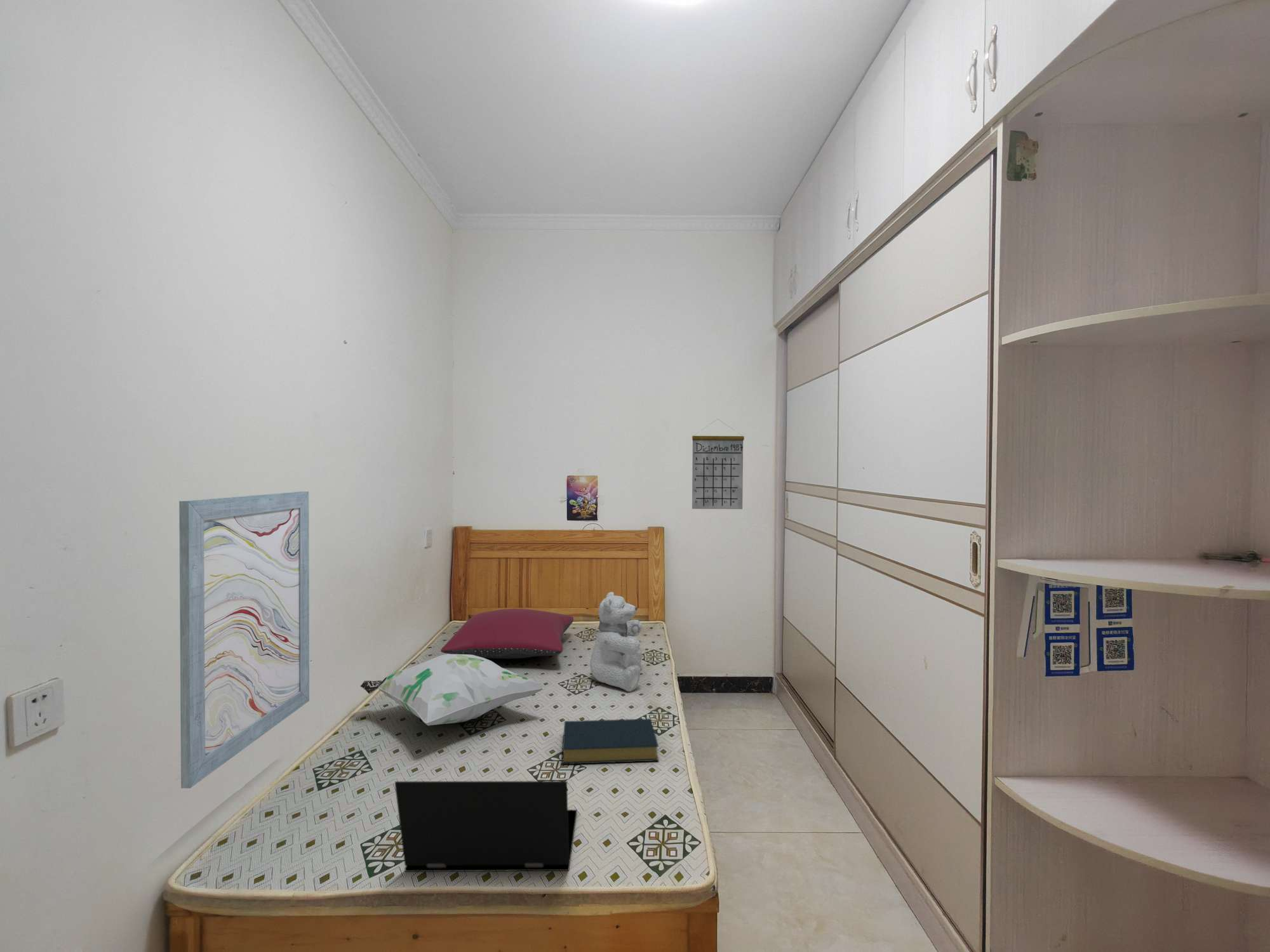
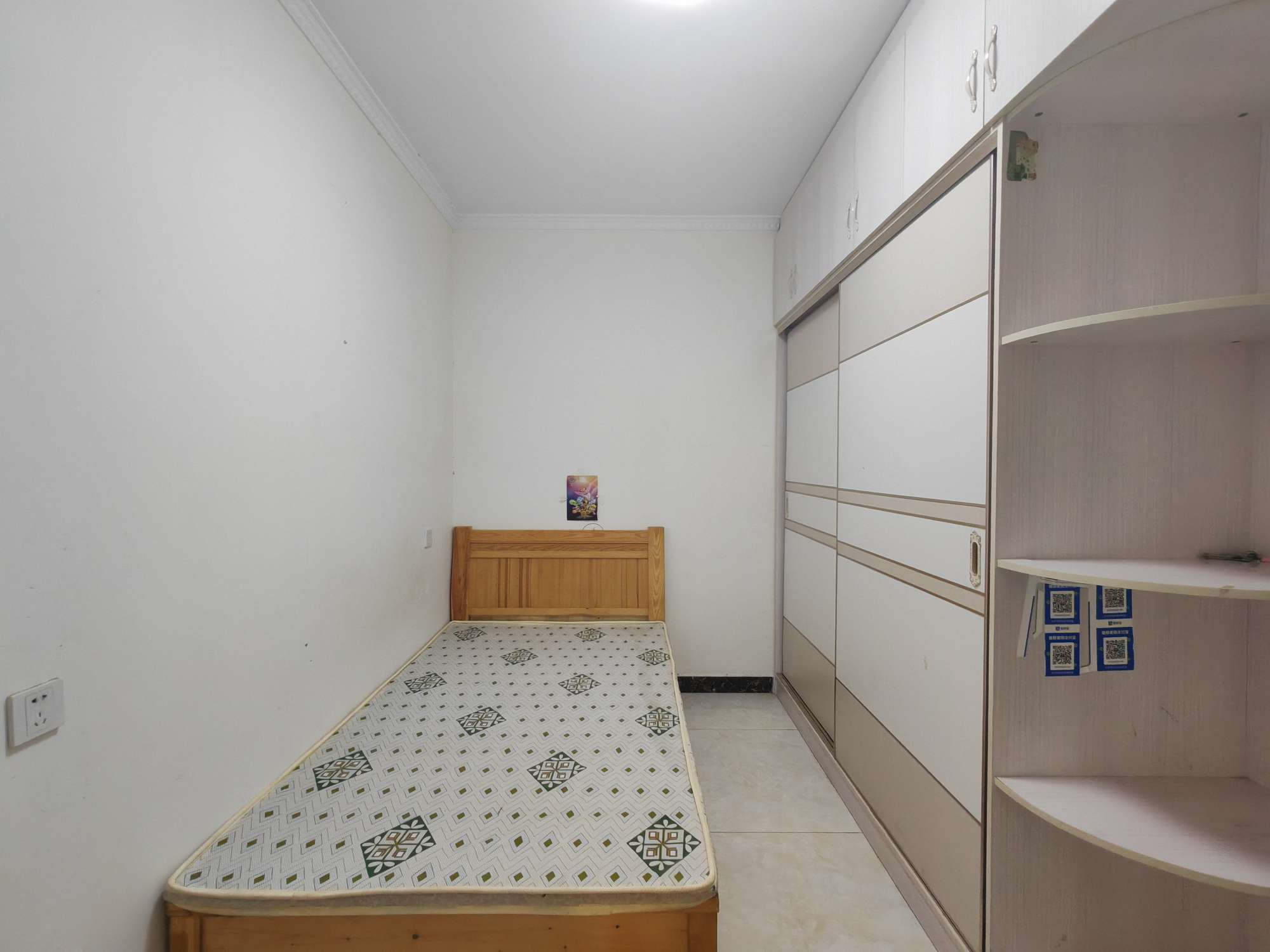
- decorative pillow (451, 686)
- pillow (513, 632)
- laptop (495, 799)
- wall art (255, 617)
- hardback book (609, 739)
- teddy bear (627, 637)
- calendar (718, 463)
